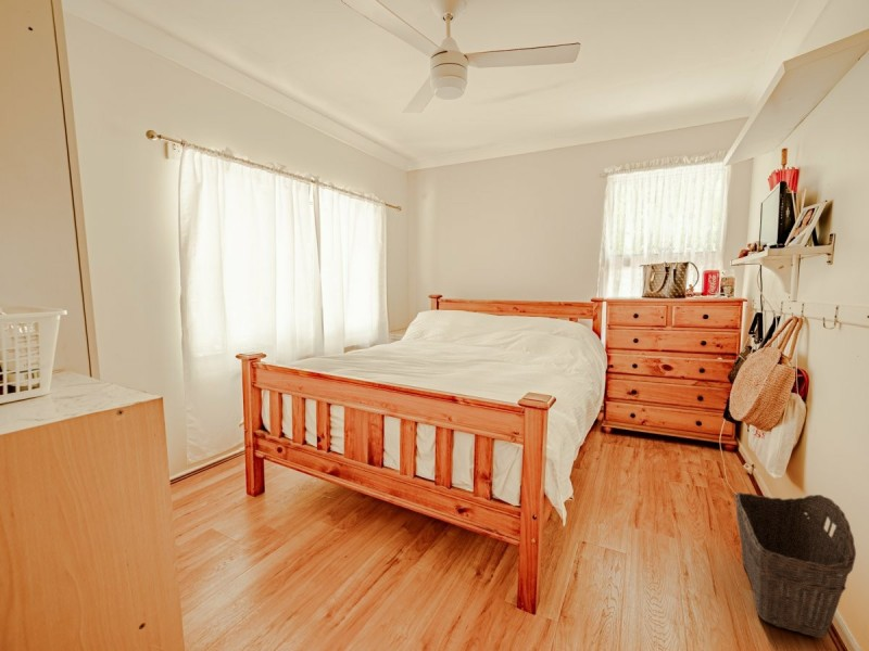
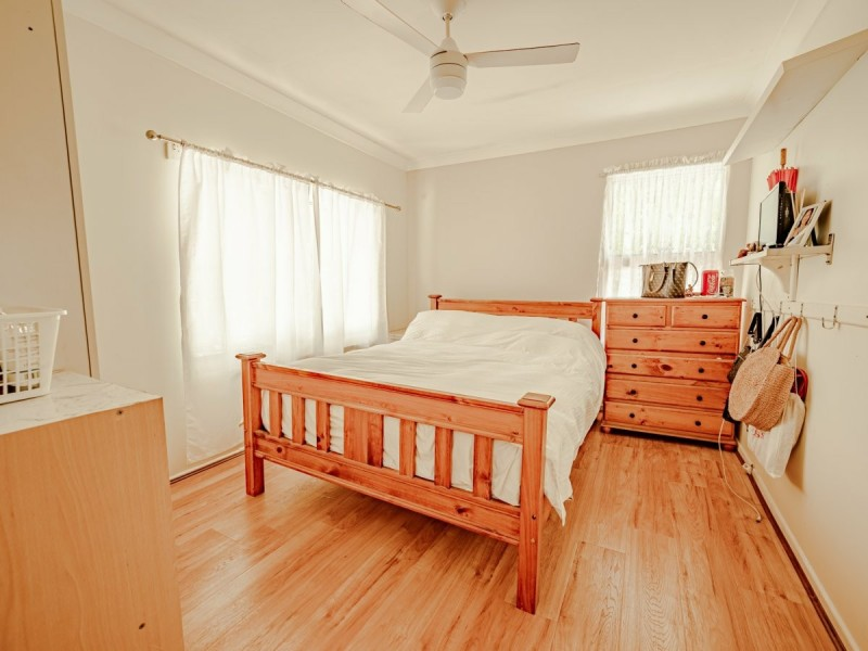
- wicker basket (785, 547)
